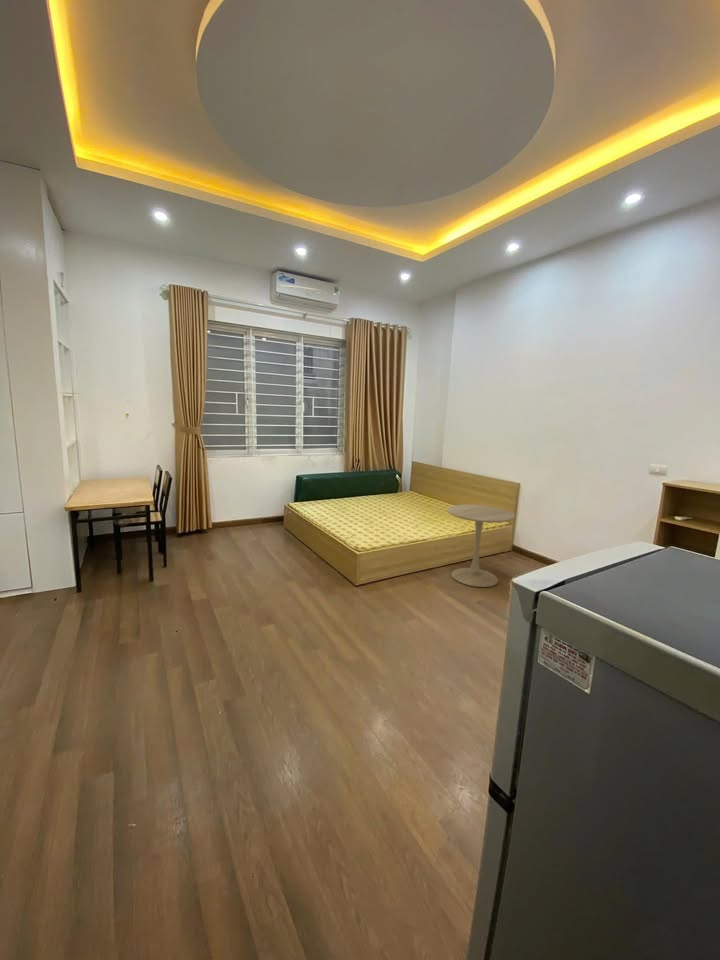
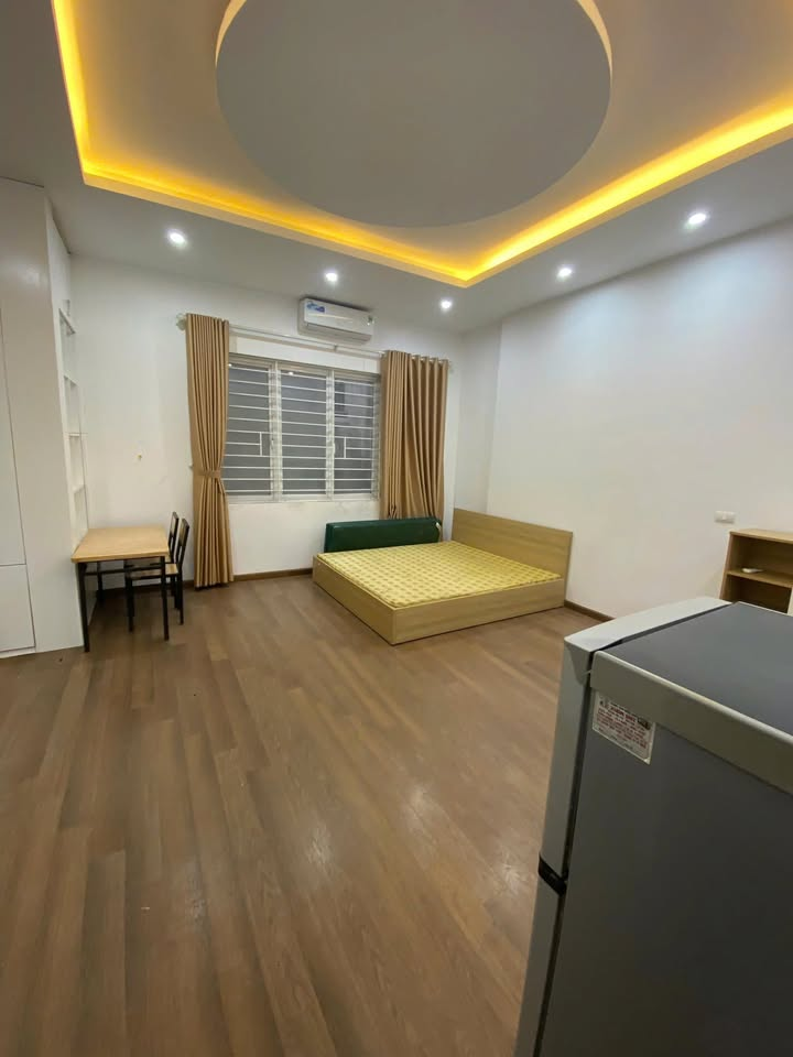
- side table (477, 545)
